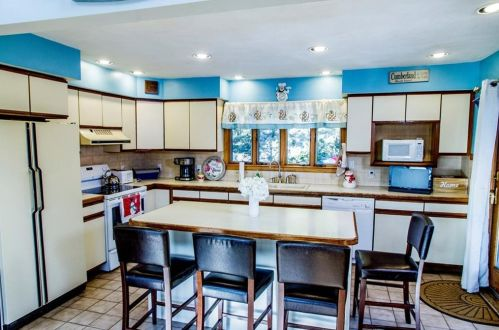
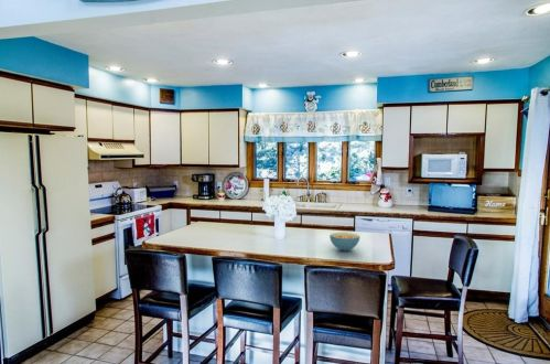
+ cereal bowl (344, 243)
